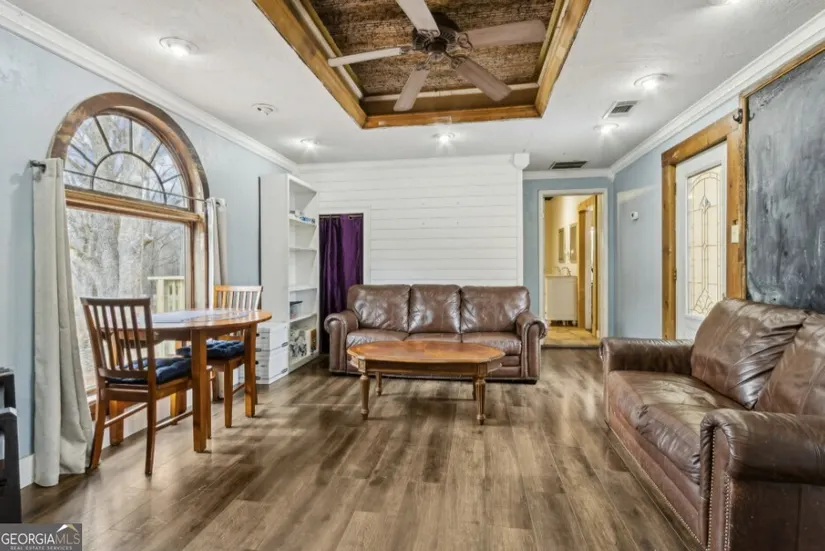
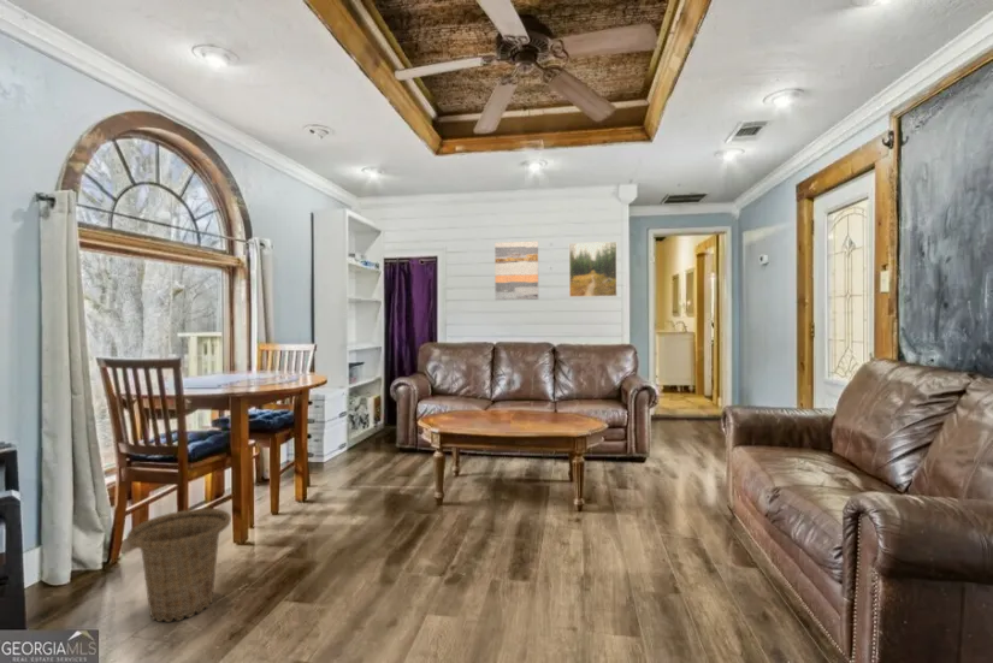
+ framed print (592, 270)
+ basket (182, 564)
+ wall art (516, 271)
